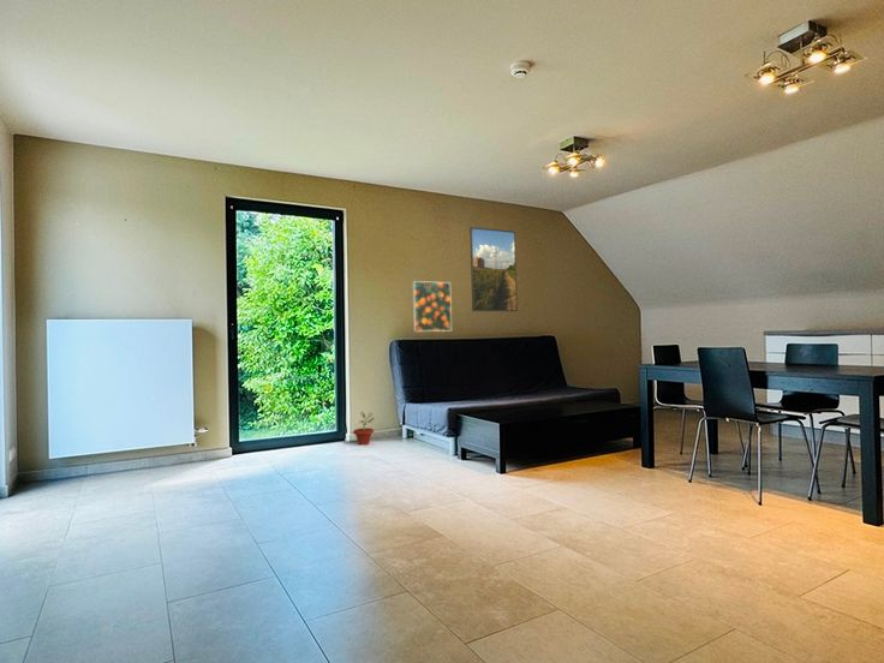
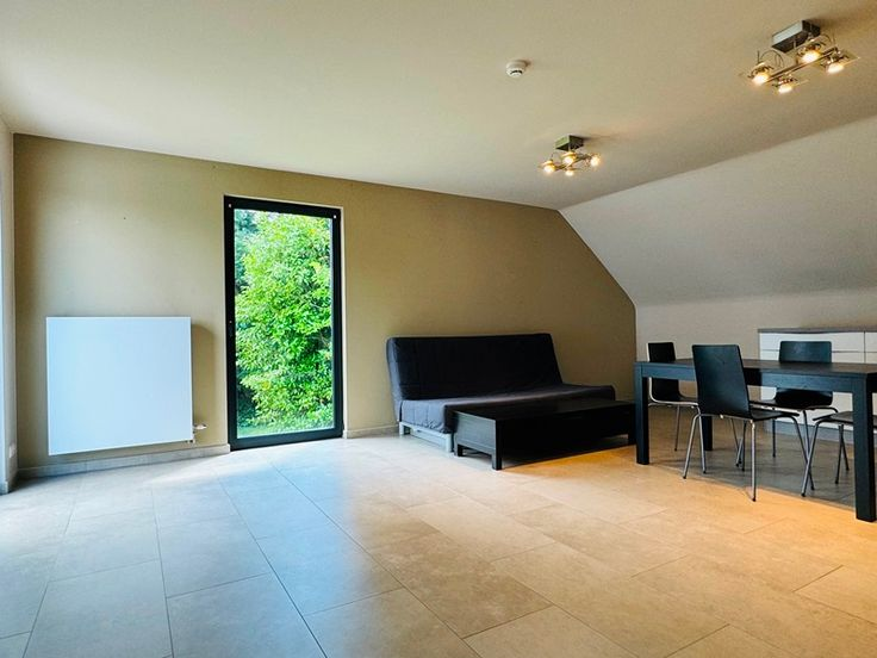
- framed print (432, 306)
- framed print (494, 270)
- potted plant (363, 428)
